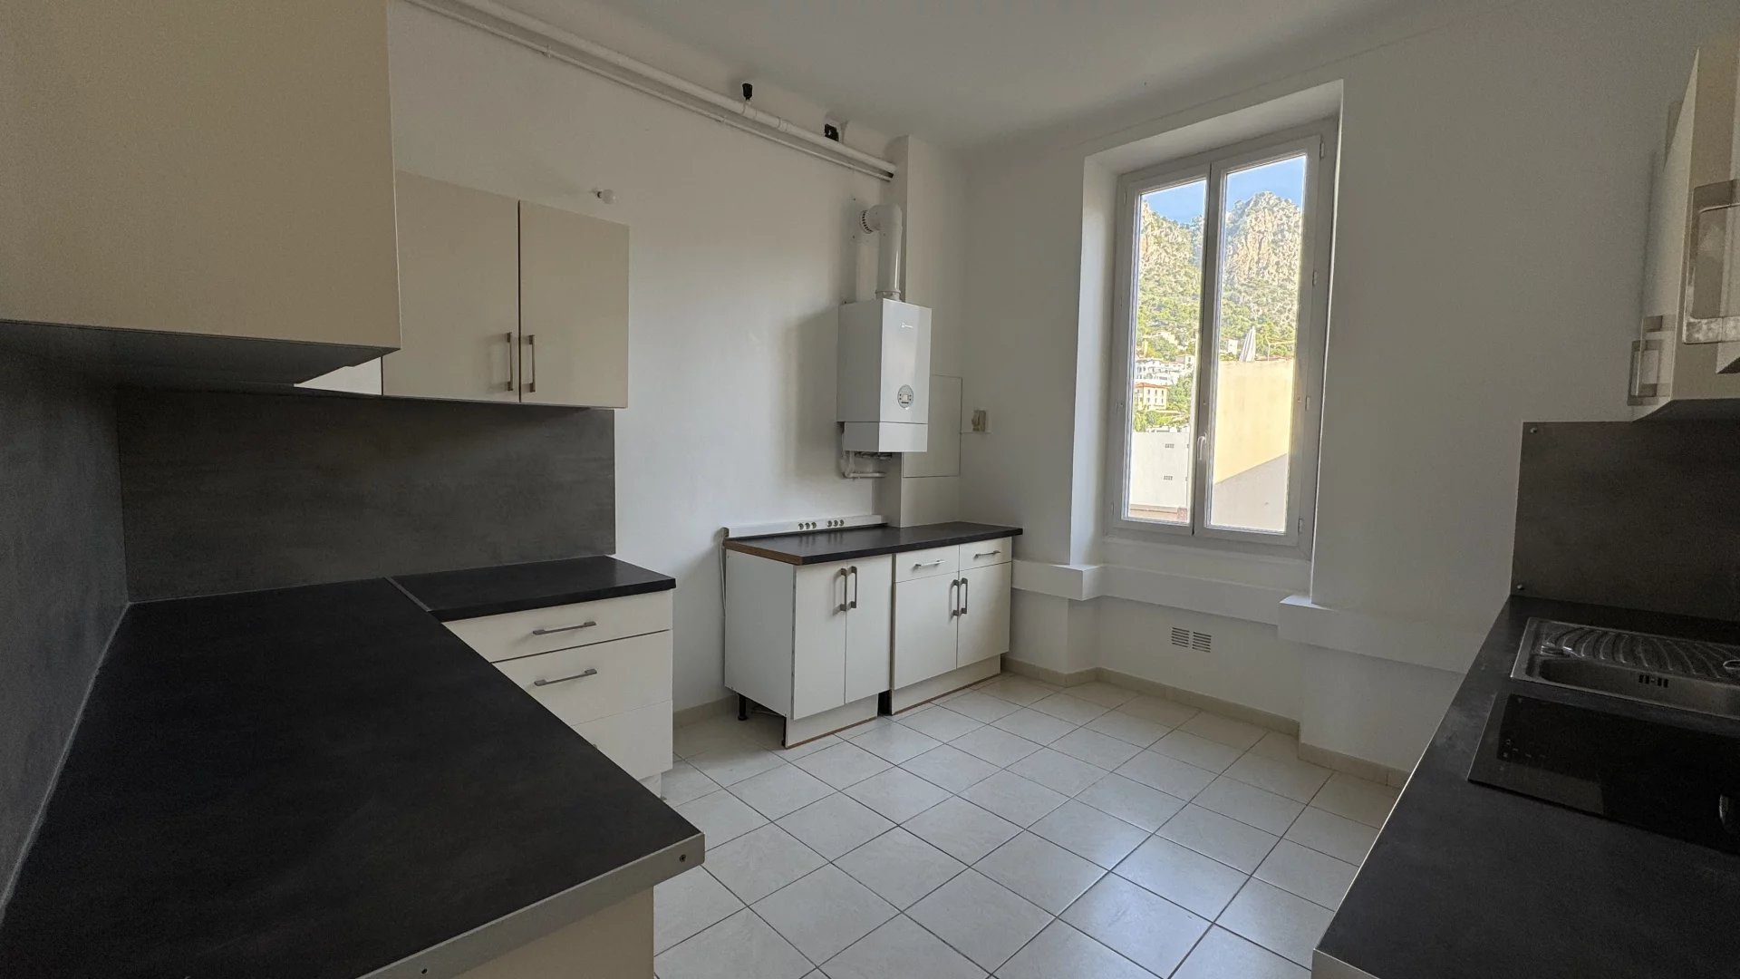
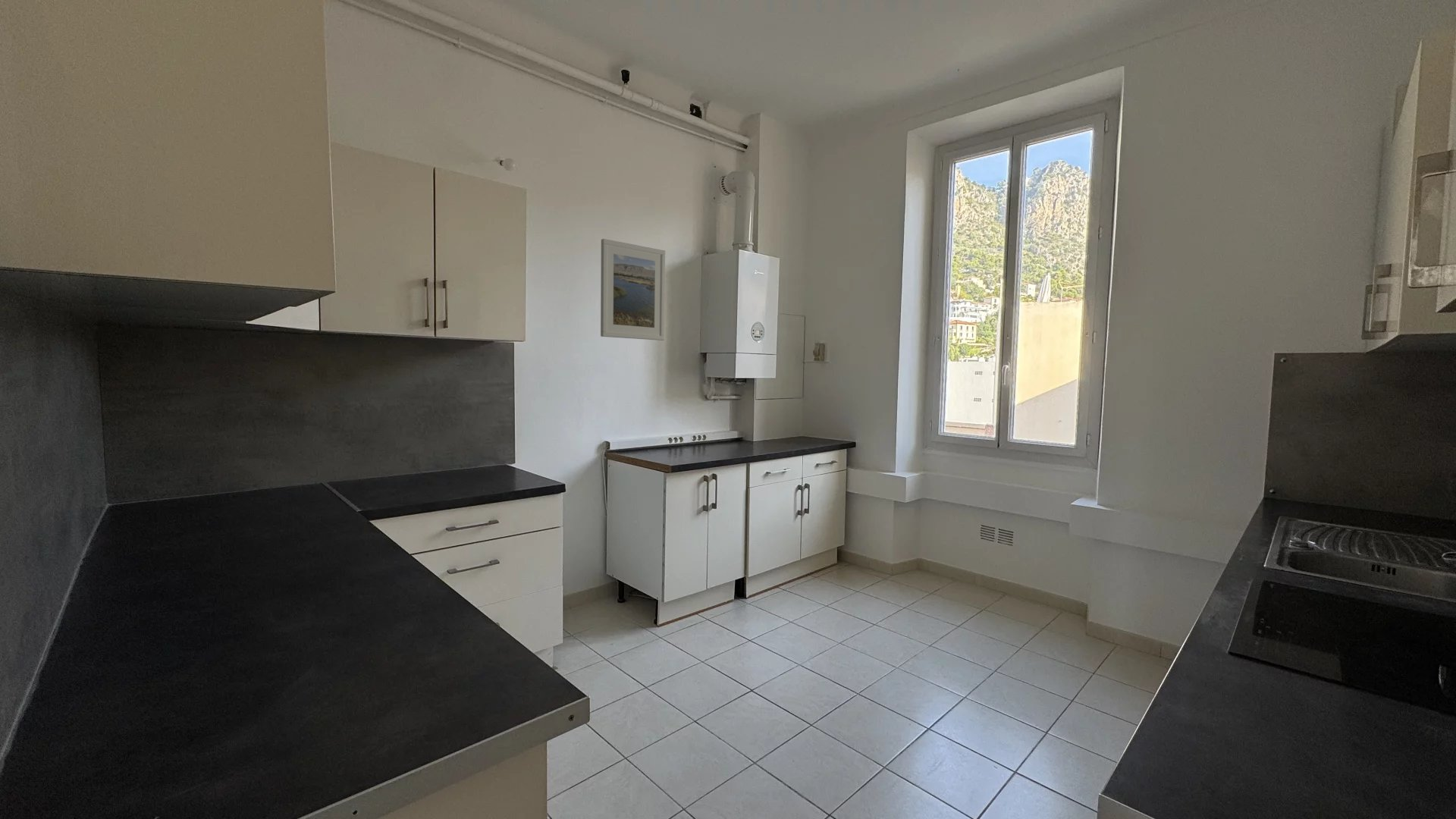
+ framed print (634, 292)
